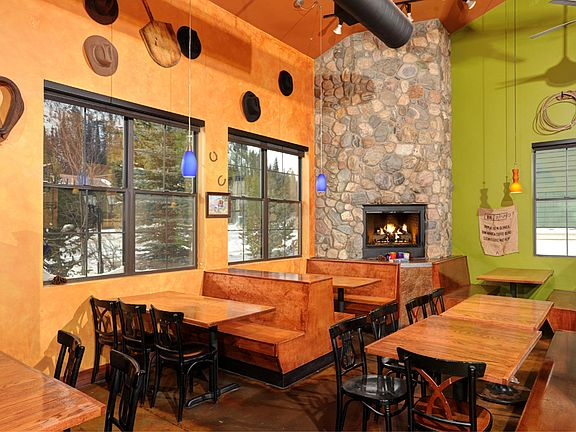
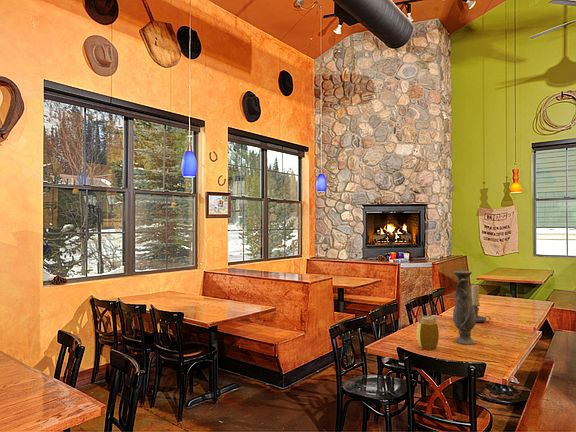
+ candle holder (477, 302)
+ vase (464, 306)
+ jar (427, 332)
